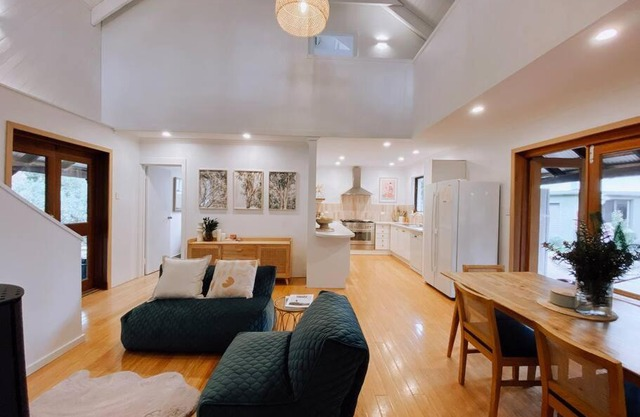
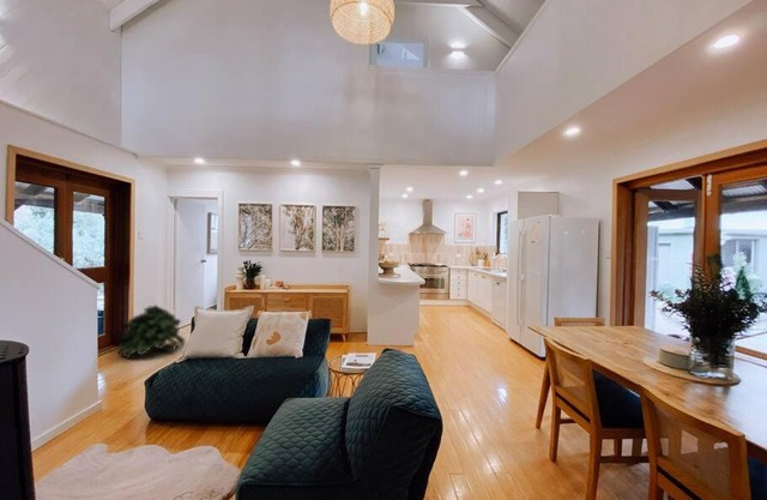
+ potted plant (150, 329)
